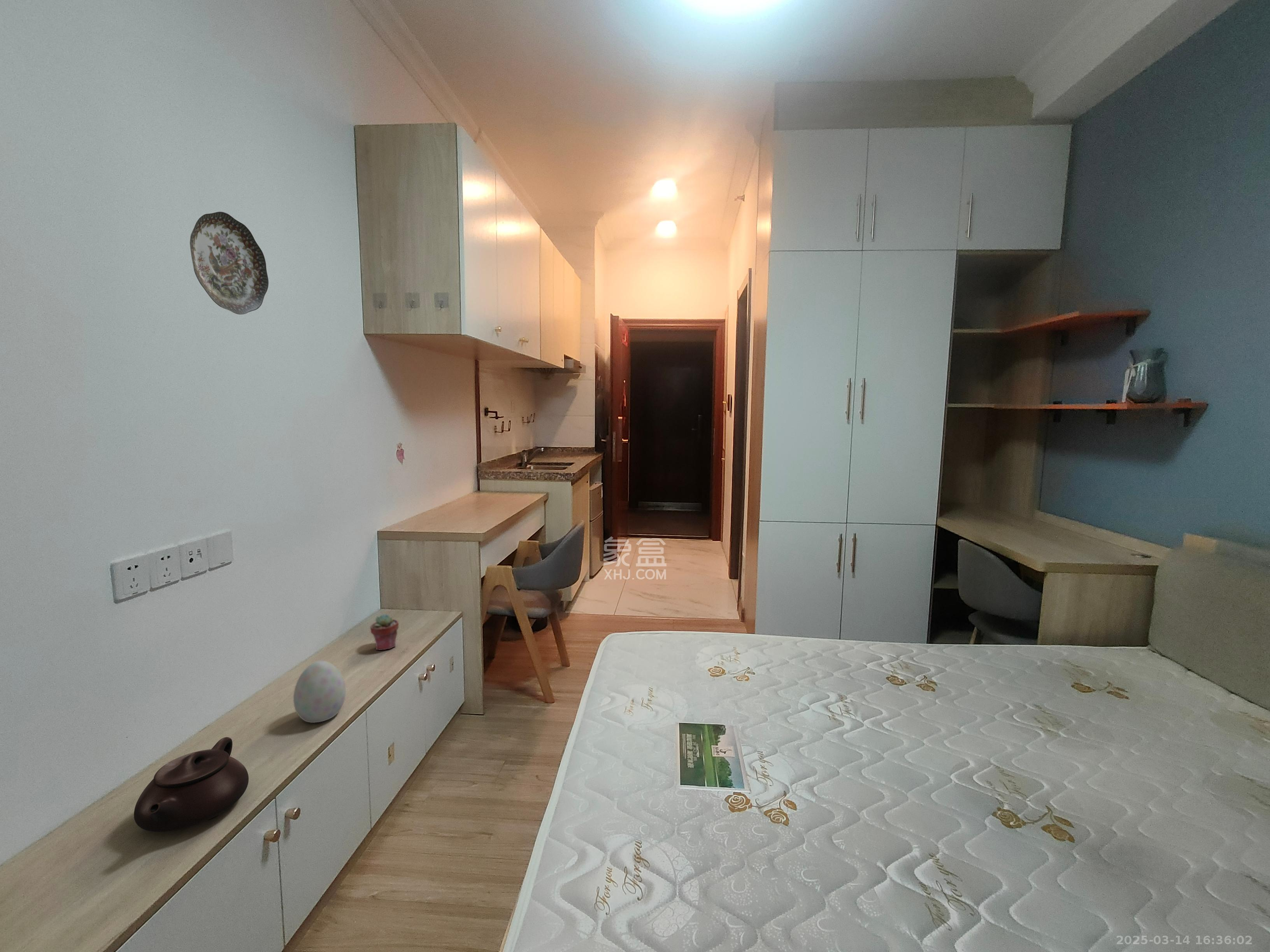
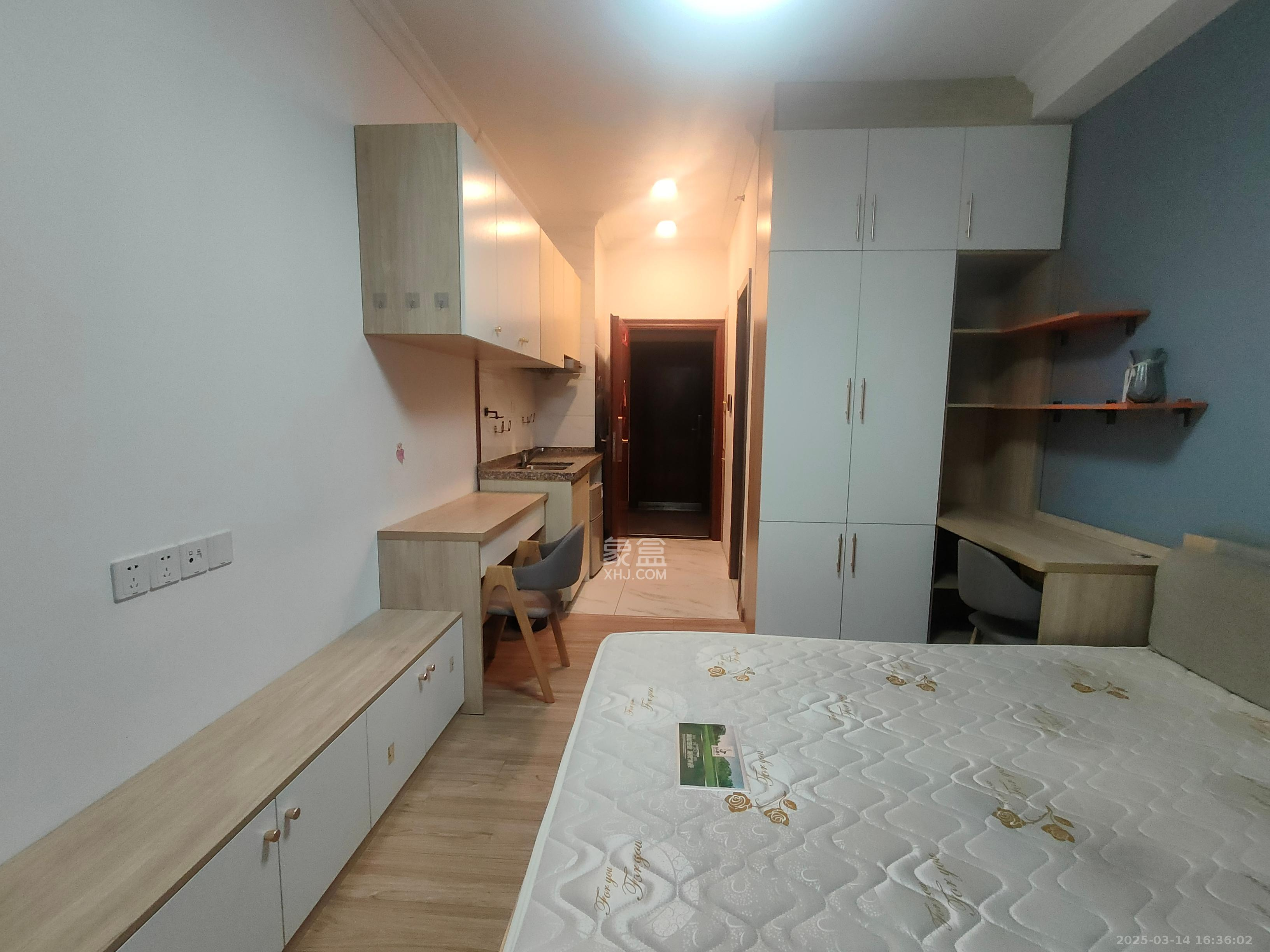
- teapot (196, 780)
- potted succulent (384, 630)
- decorative egg (320, 688)
- decorative plate (228, 264)
